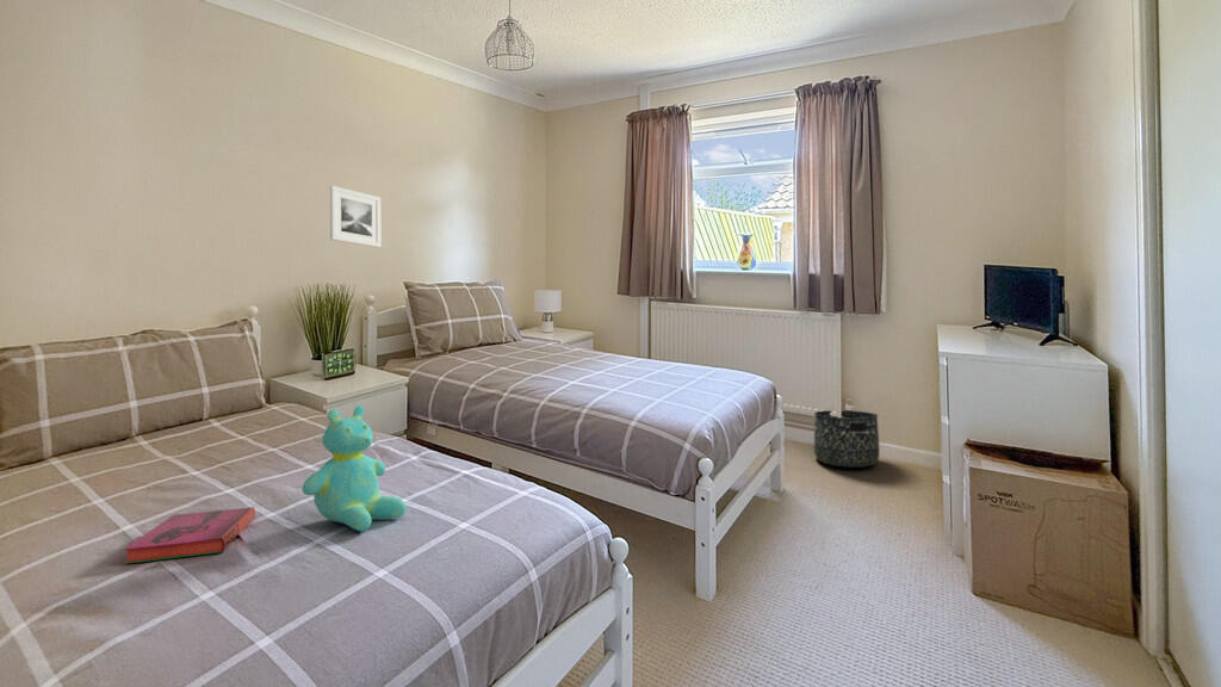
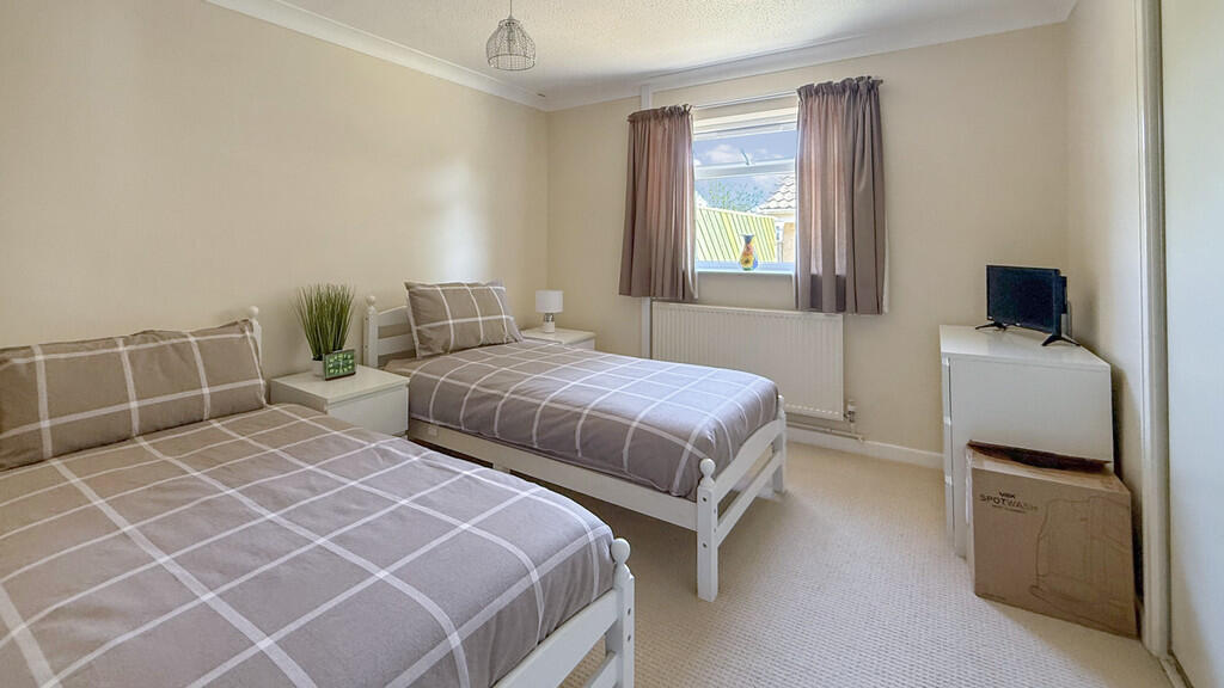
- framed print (355, 217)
- hardback book (197, 532)
- basket (845, 438)
- teddy bear (359, 464)
